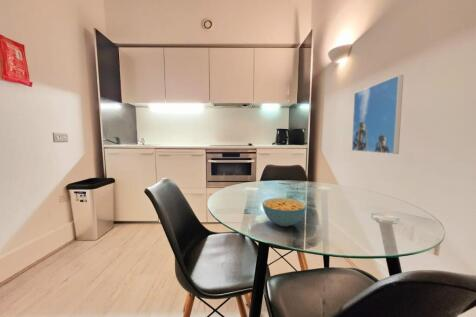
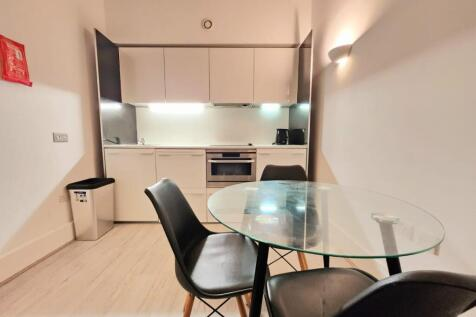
- cereal bowl (283, 213)
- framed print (373, 119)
